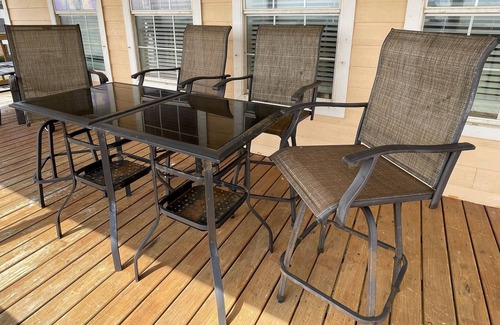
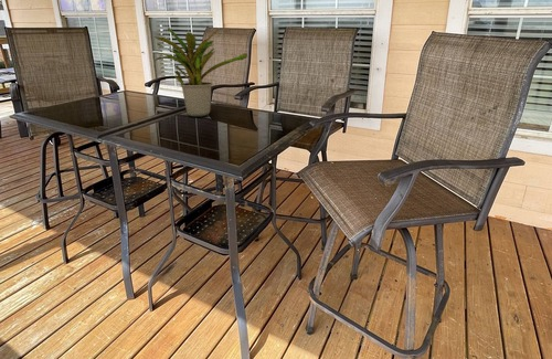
+ potted plant (193, 72)
